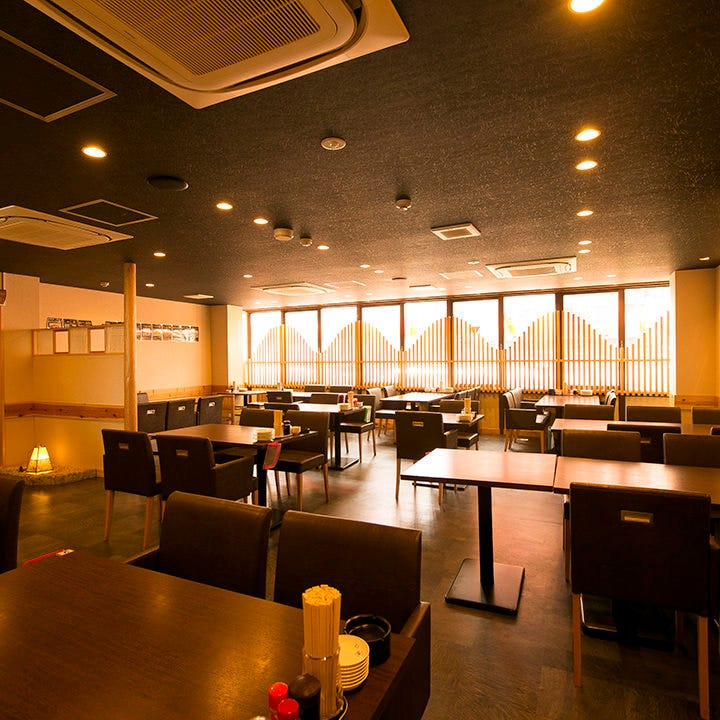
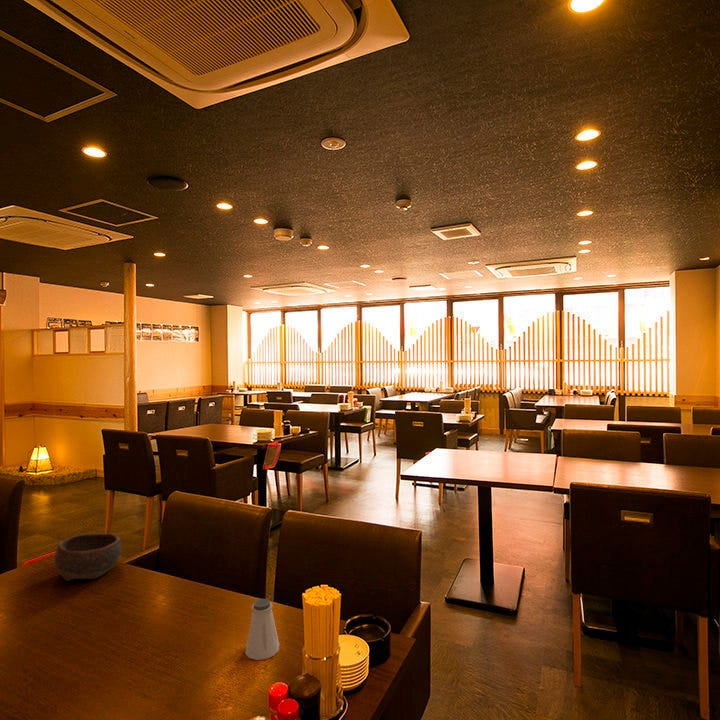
+ saltshaker (262, 625)
+ bowl (89, 554)
